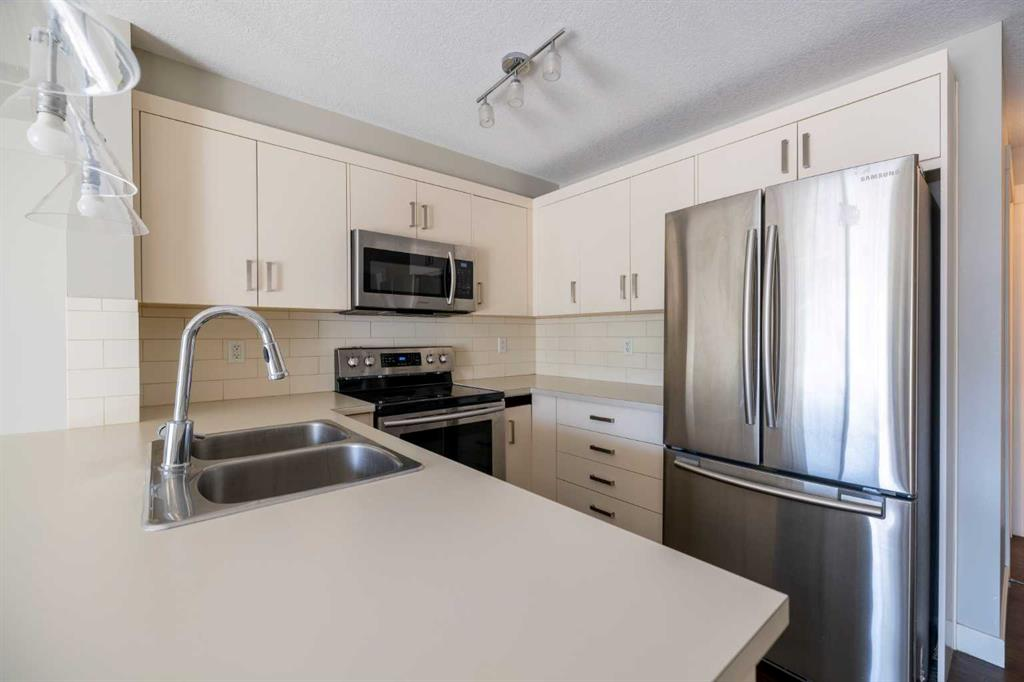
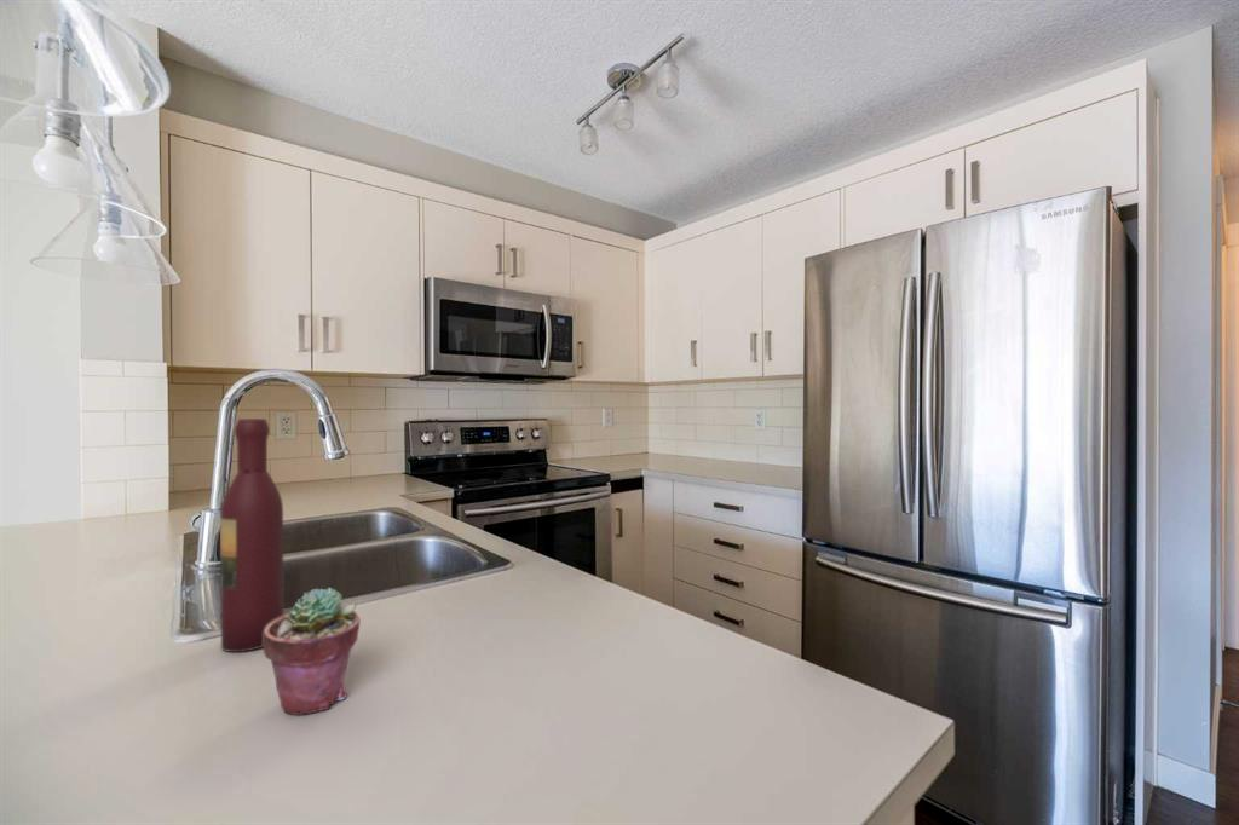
+ wine bottle (252, 529)
+ potted succulent (313, 645)
